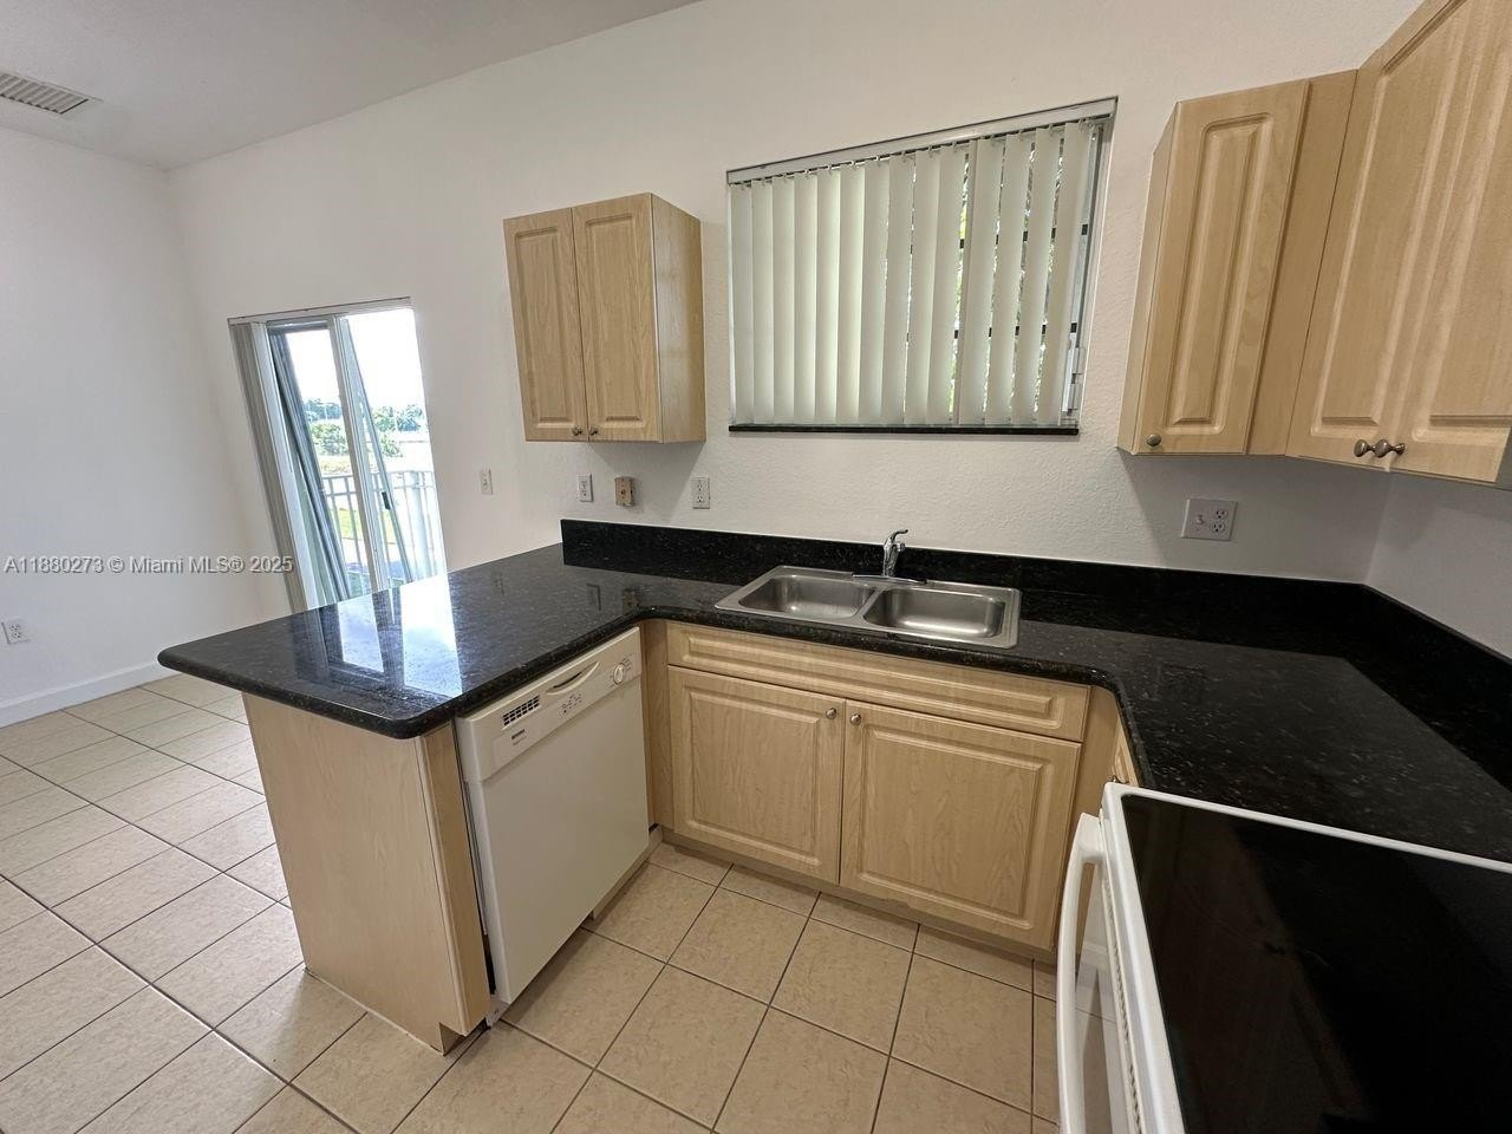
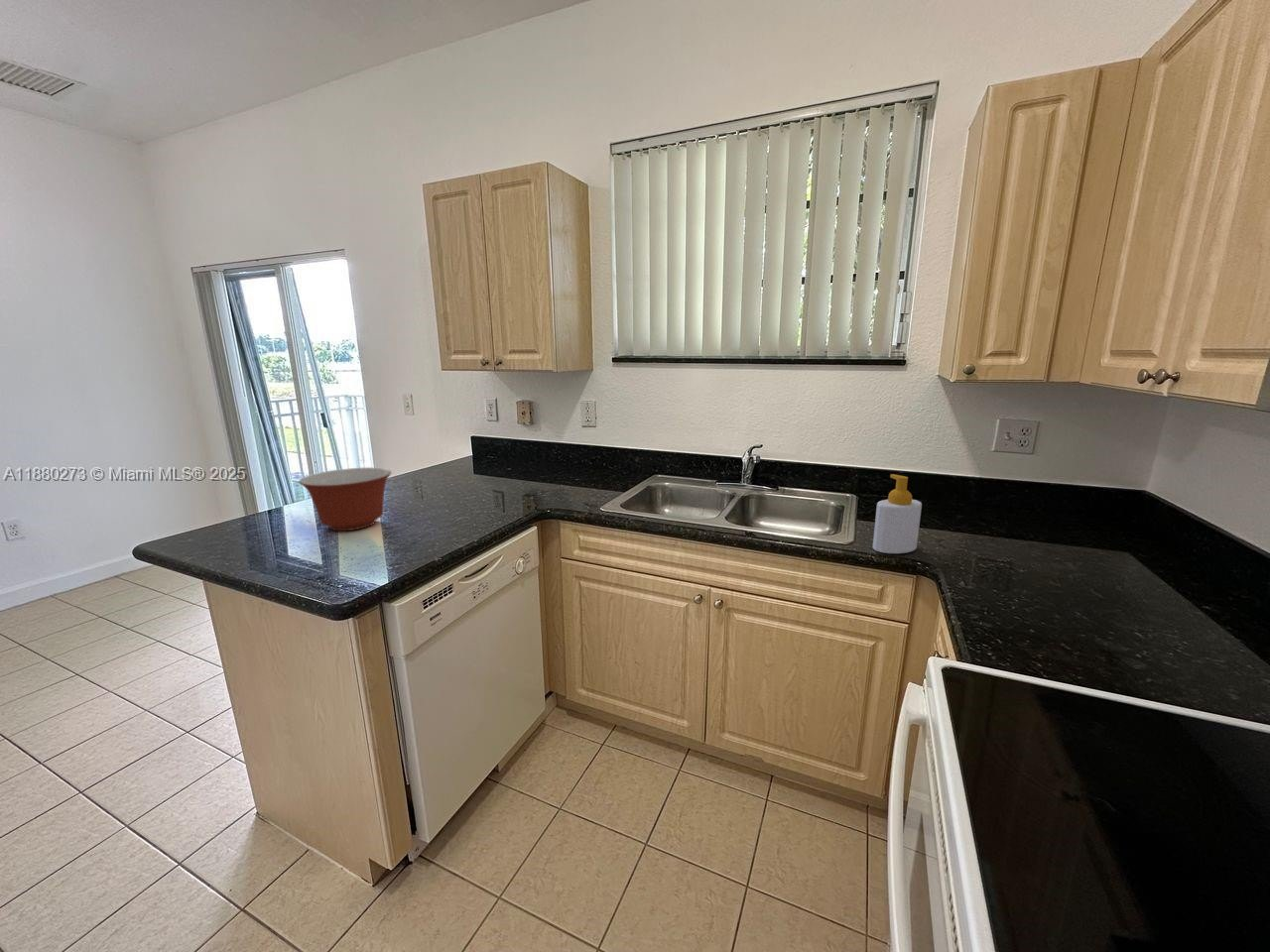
+ soap bottle (898, 513)
+ mixing bowl (349, 500)
